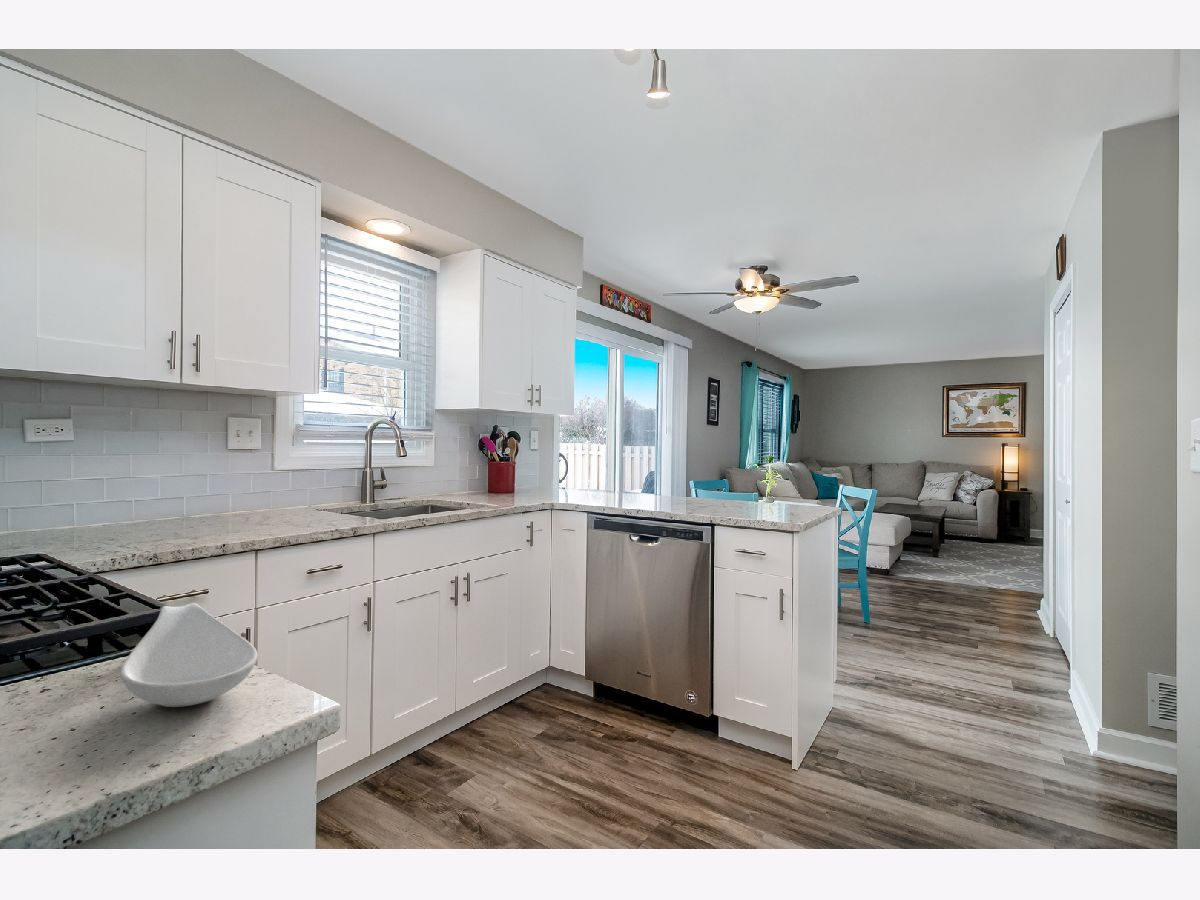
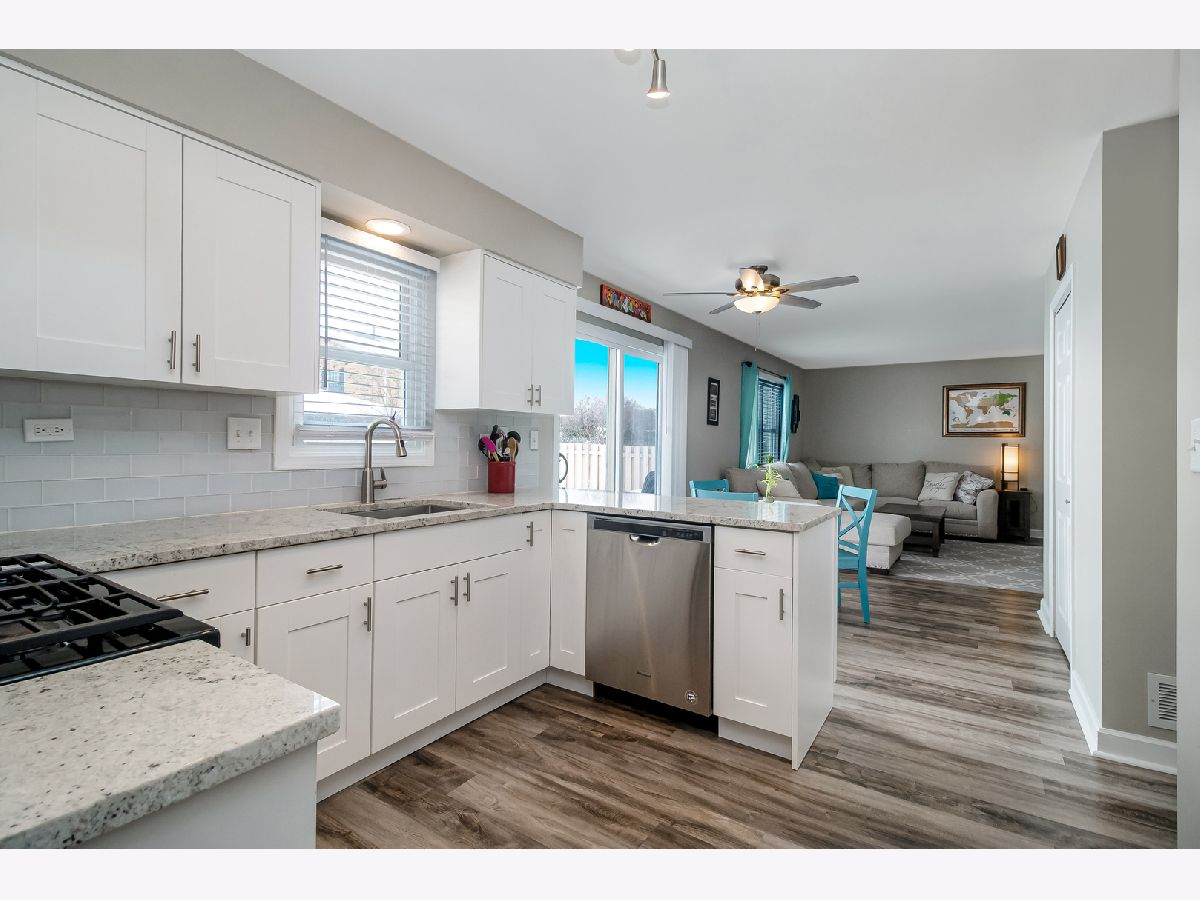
- spoon rest (183, 647)
